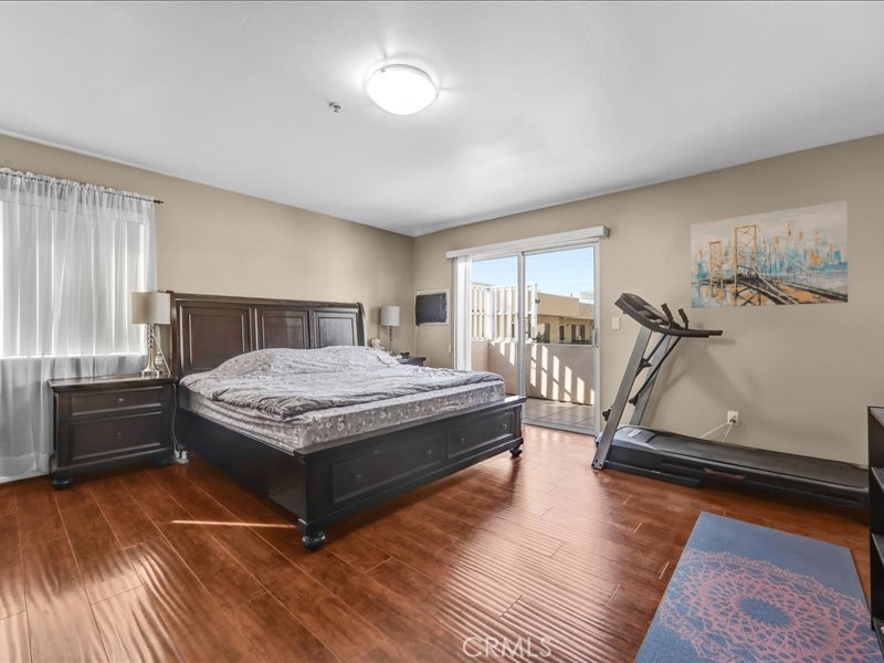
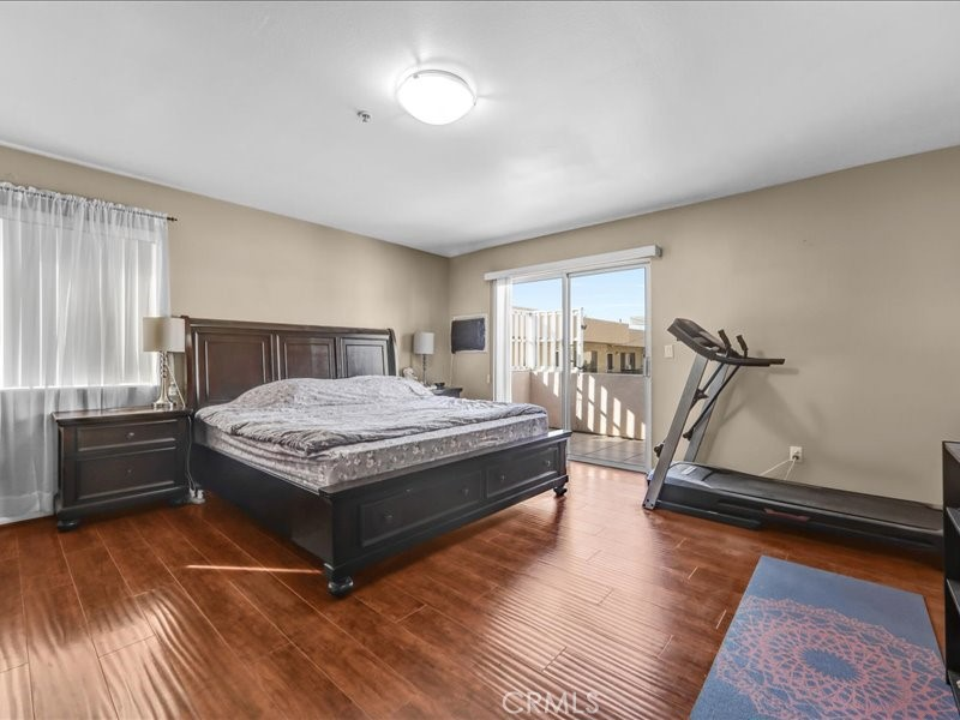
- wall art (761, 260)
